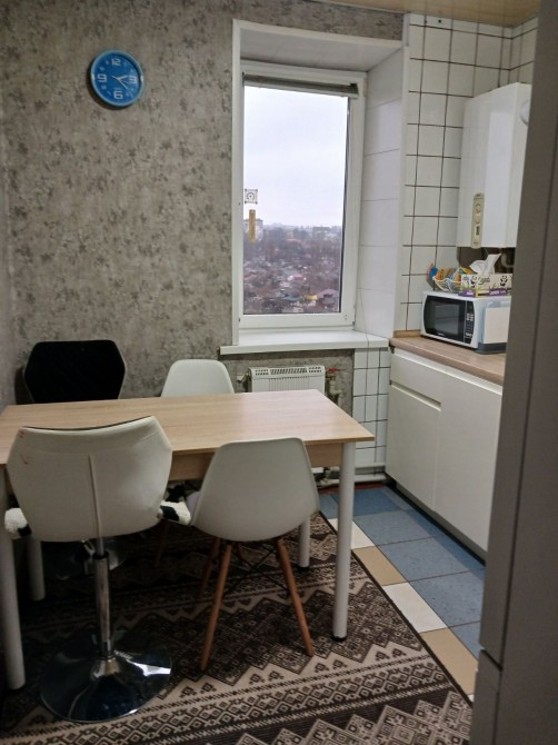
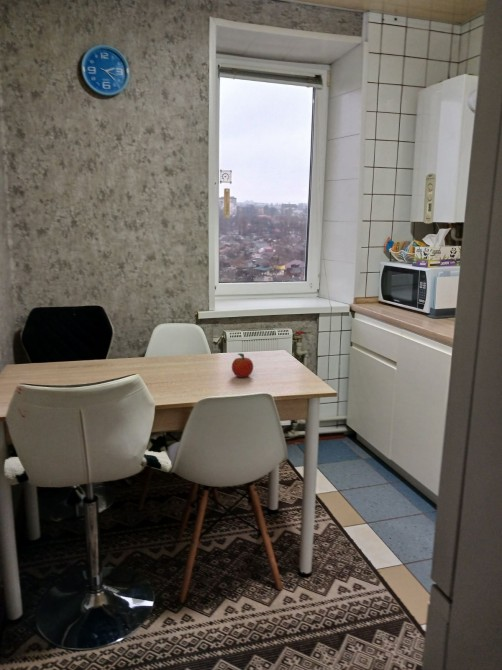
+ fruit (242, 365)
